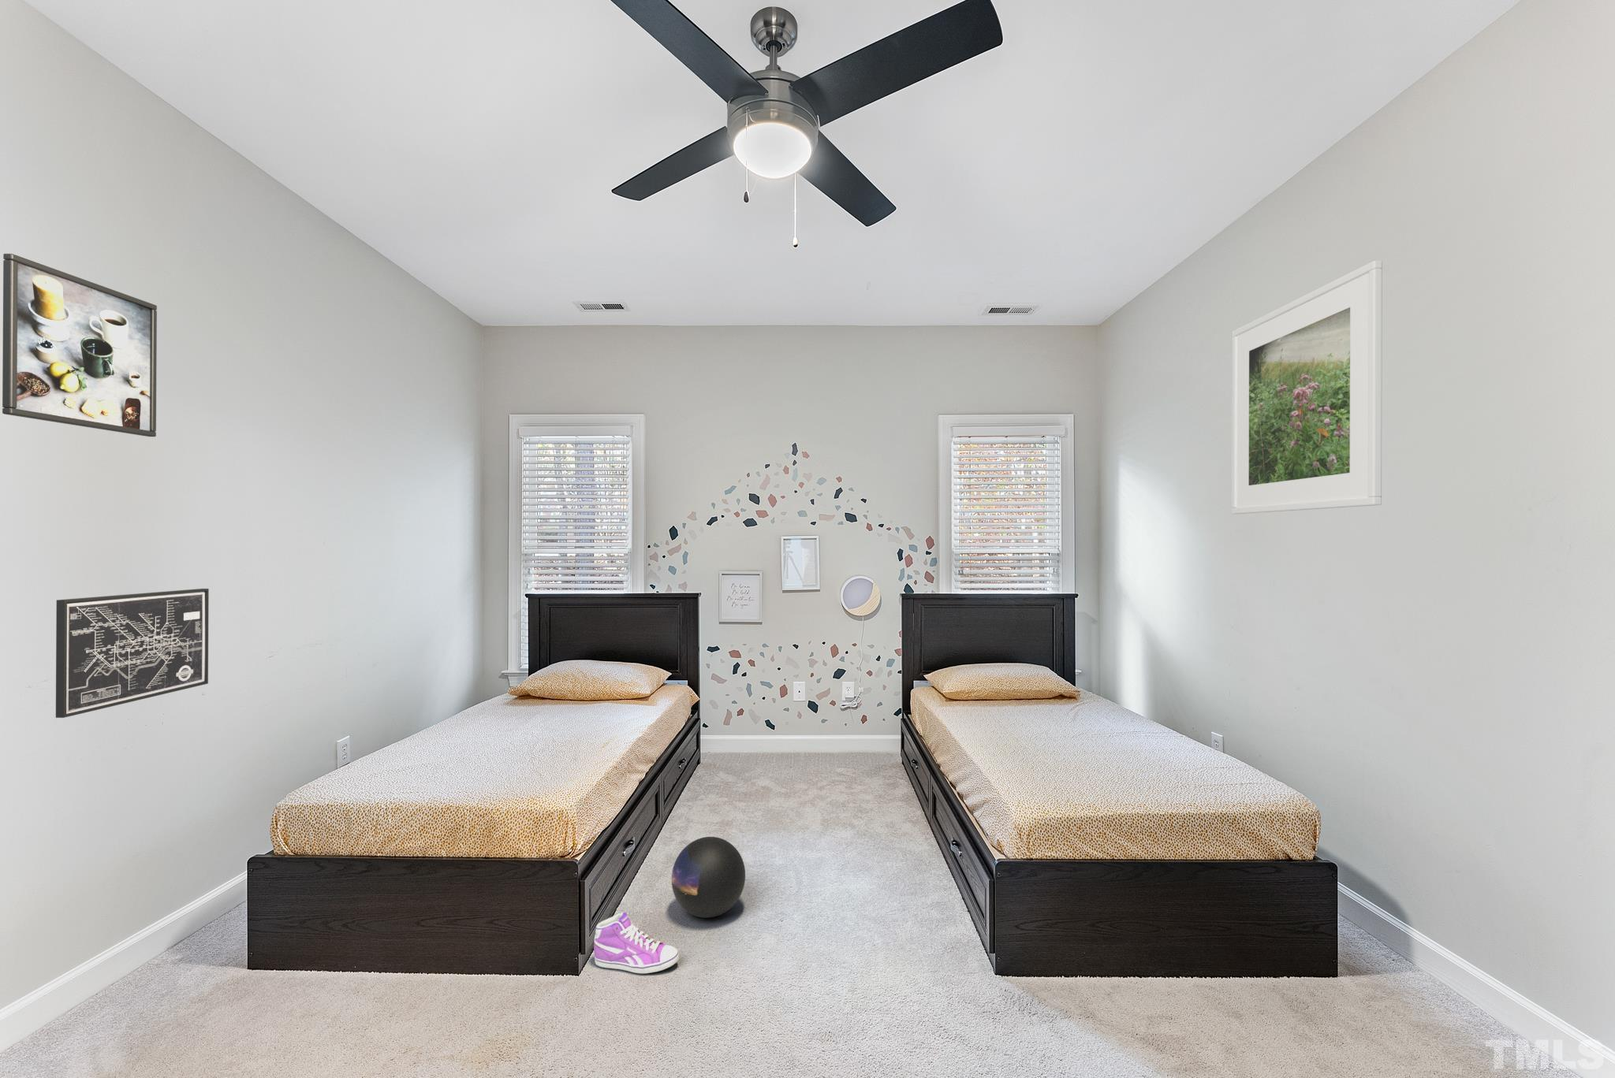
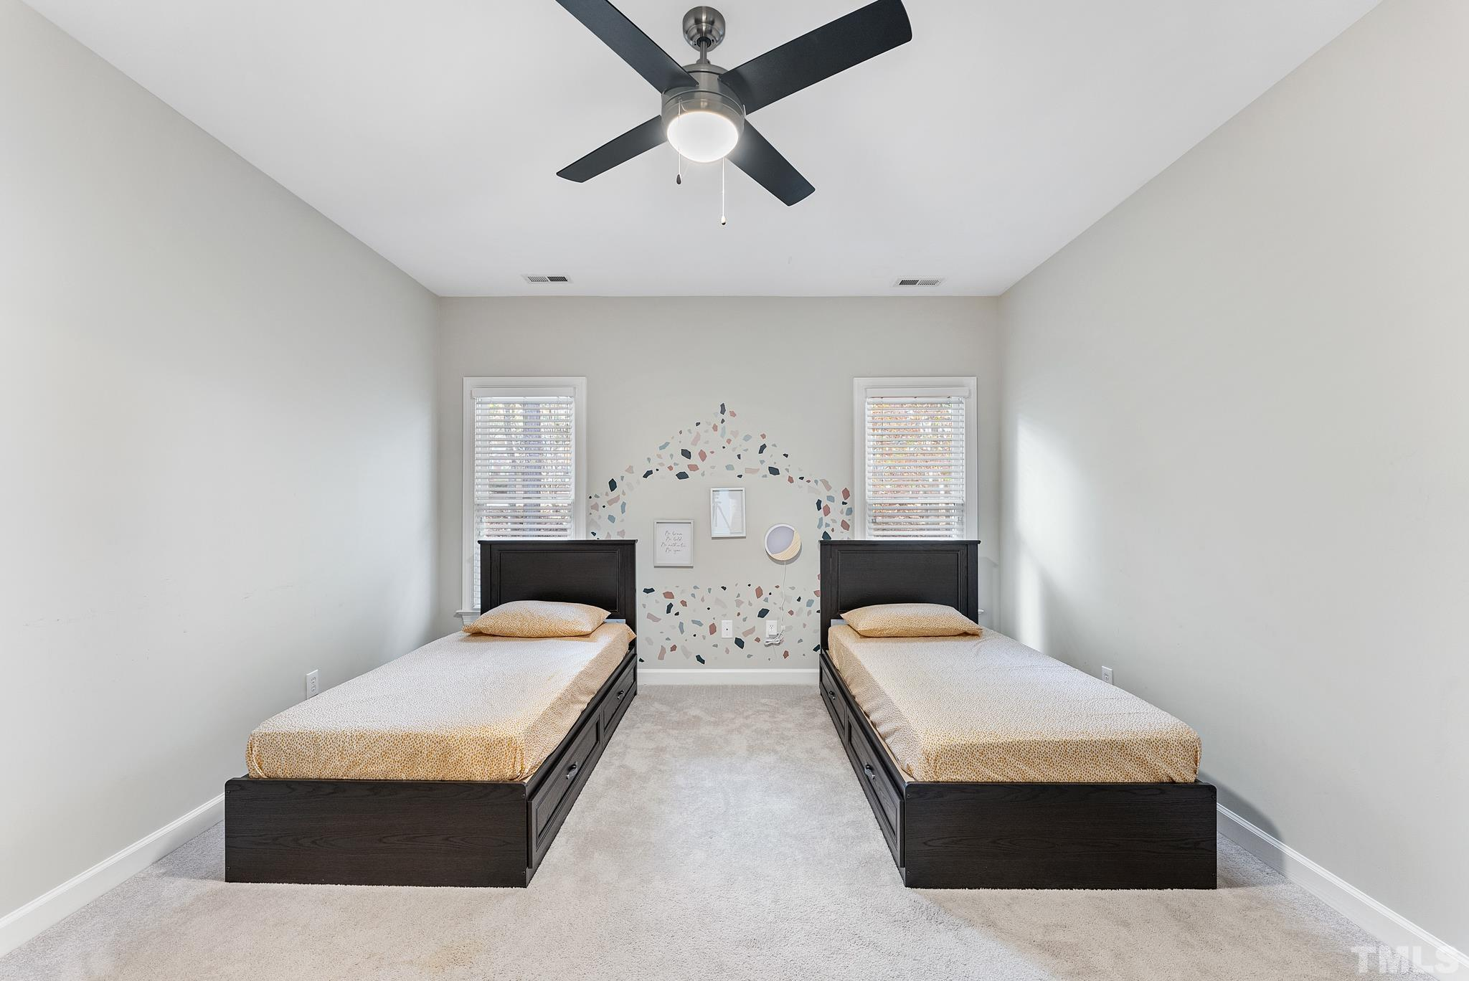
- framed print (1296, 405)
- ball (708, 876)
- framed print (87, 354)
- wall art (140, 646)
- sneaker (635, 940)
